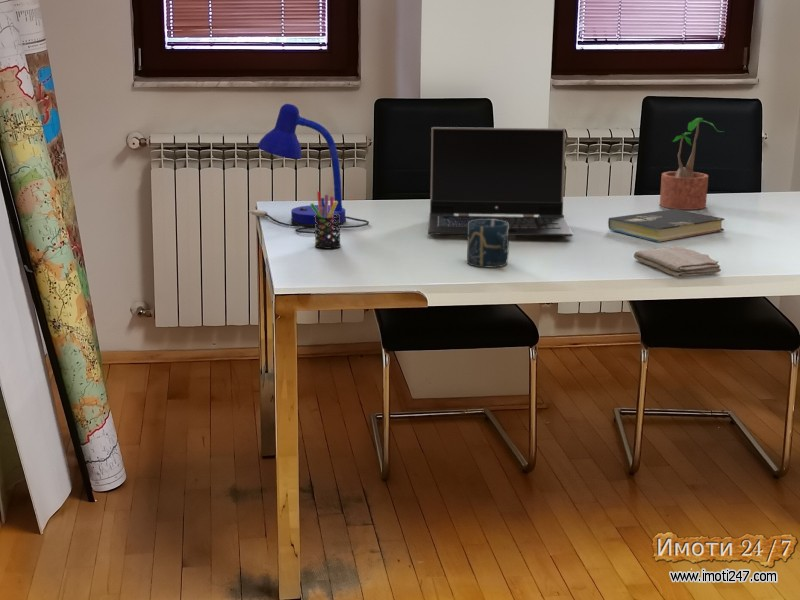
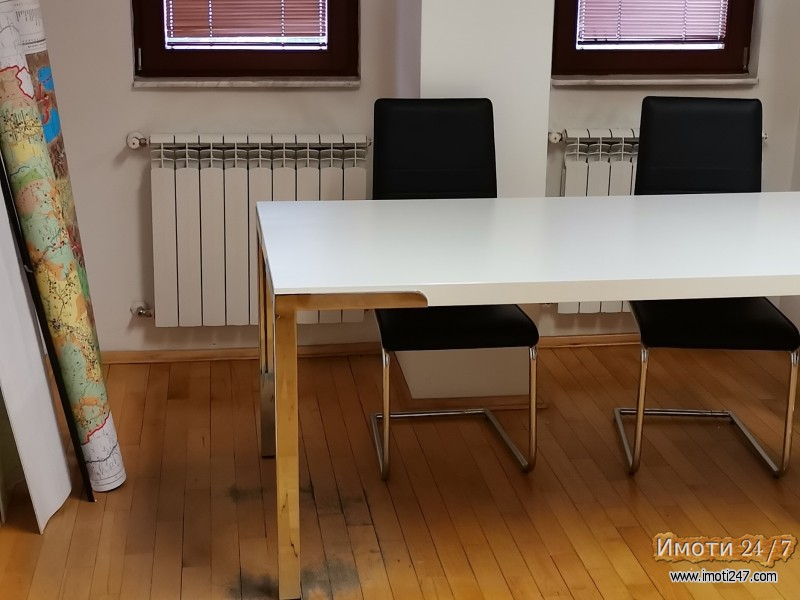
- potted plant (691, 162)
- pen holder (324, 219)
- laptop computer (498, 181)
- book (666, 223)
- washcloth (677, 260)
- cup (491, 244)
- desk lamp (300, 158)
